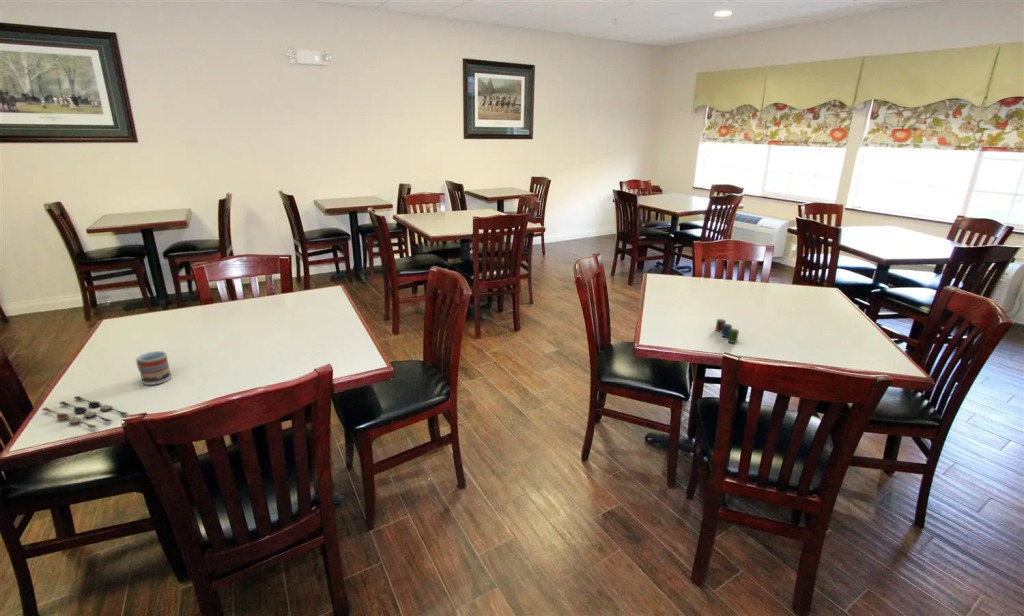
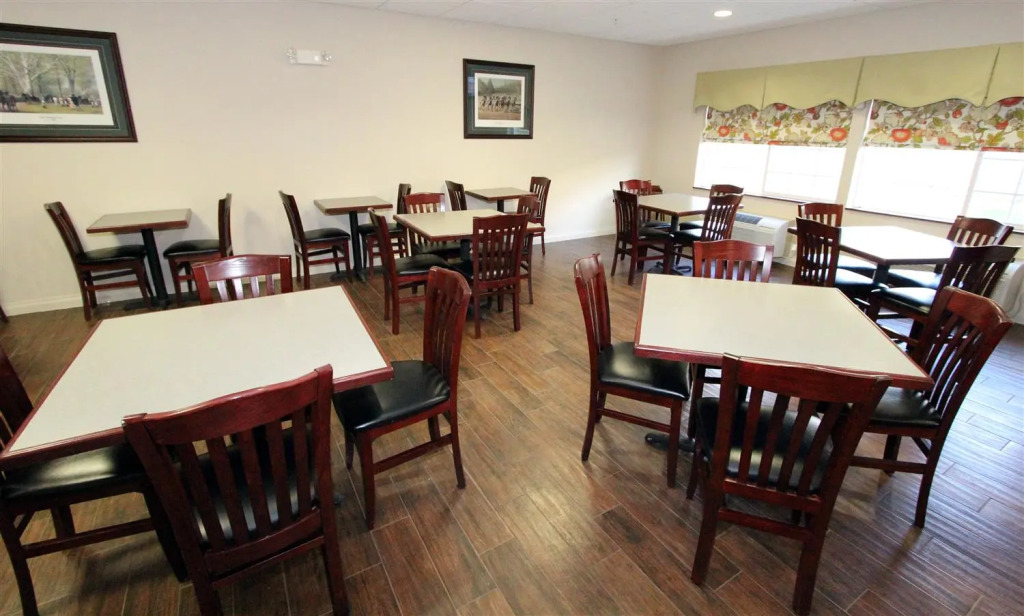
- cup (728, 327)
- spoon (85, 412)
- cup (150, 367)
